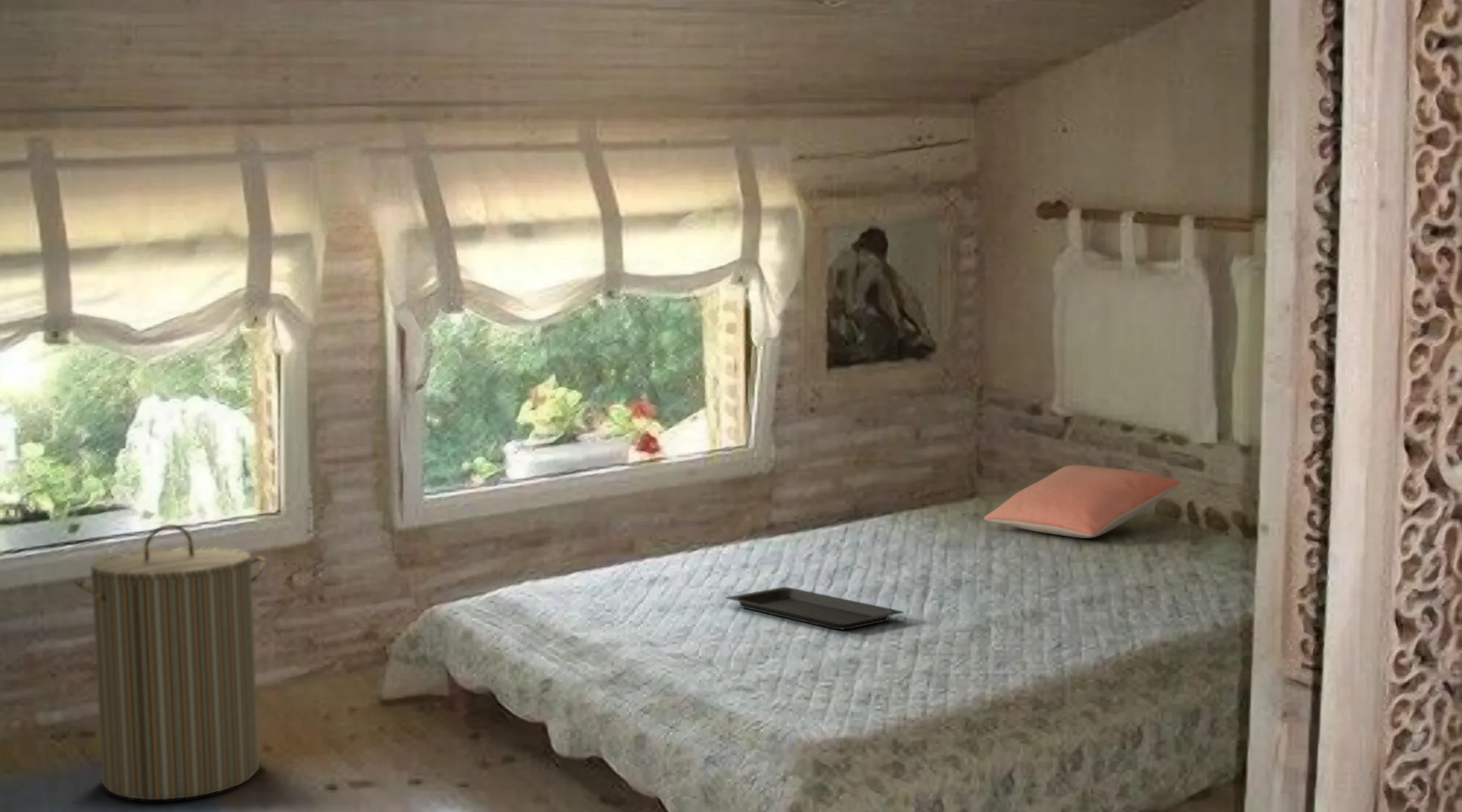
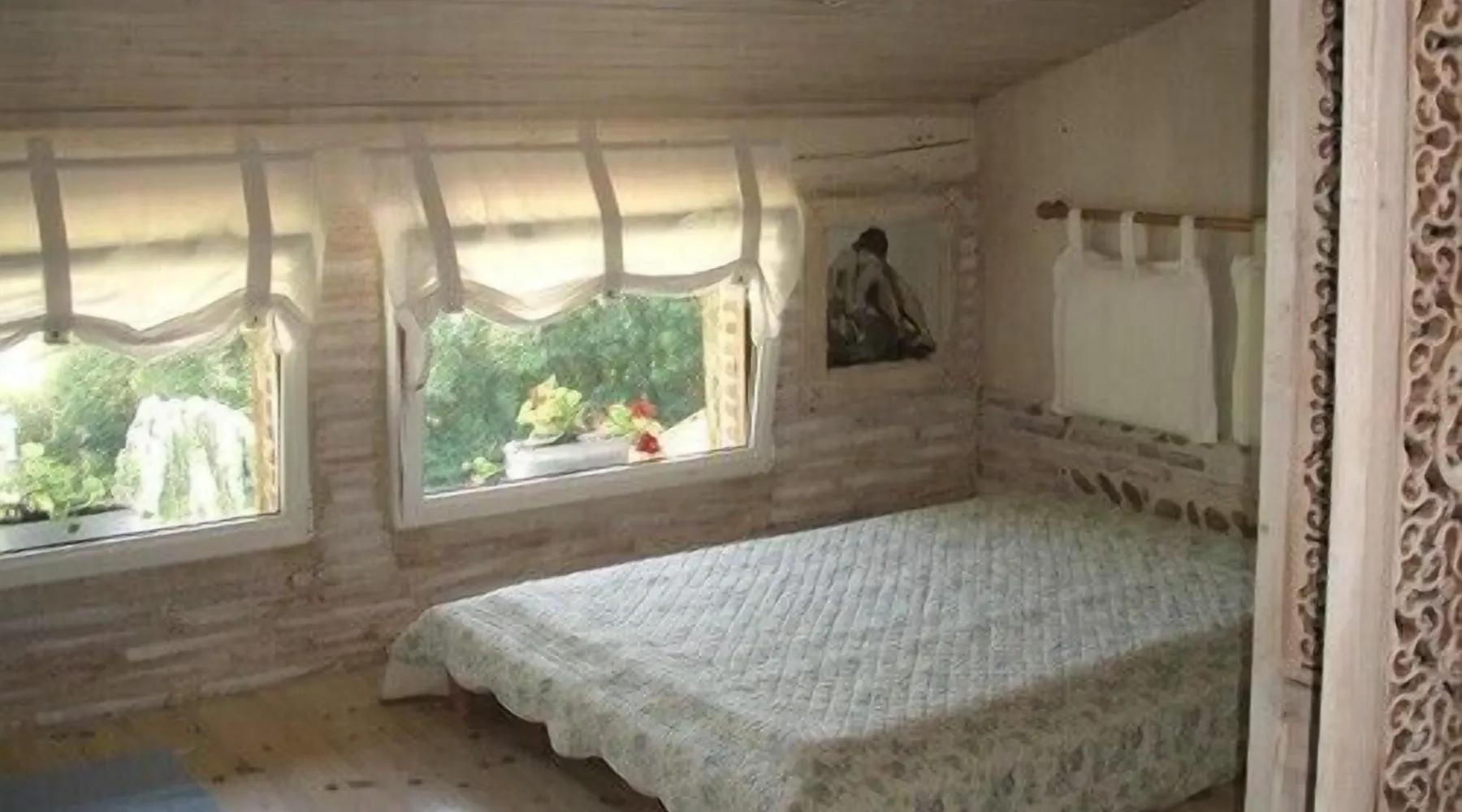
- laundry hamper (176, 651)
- pillow (1081, 500)
- serving tray (812, 609)
